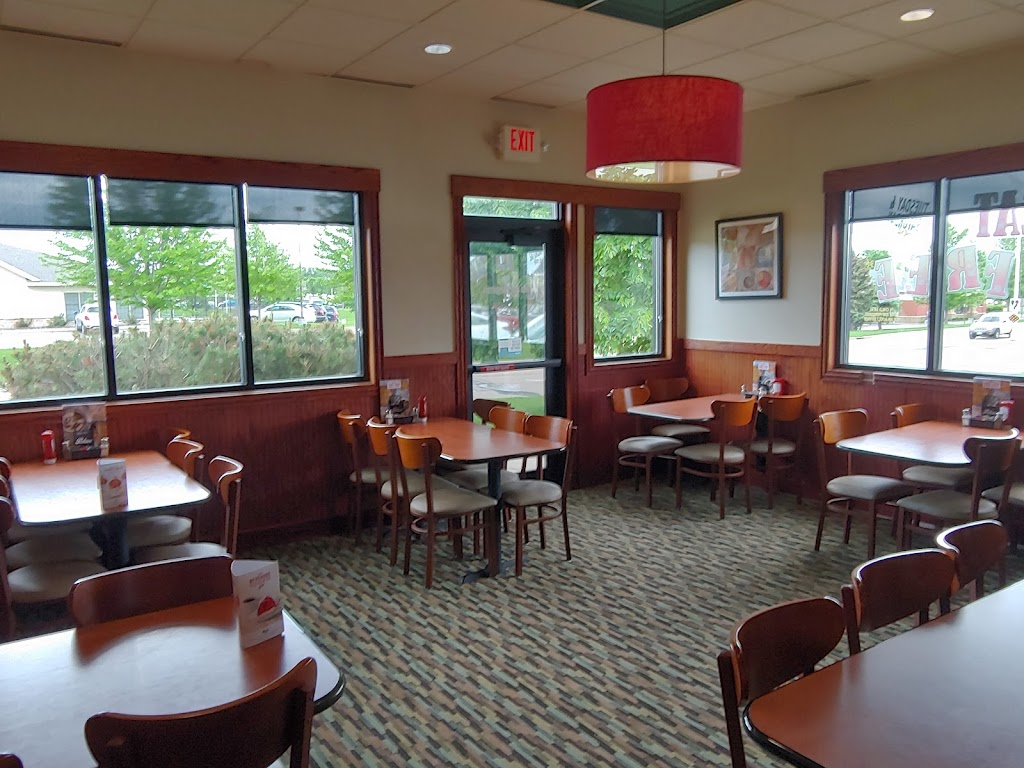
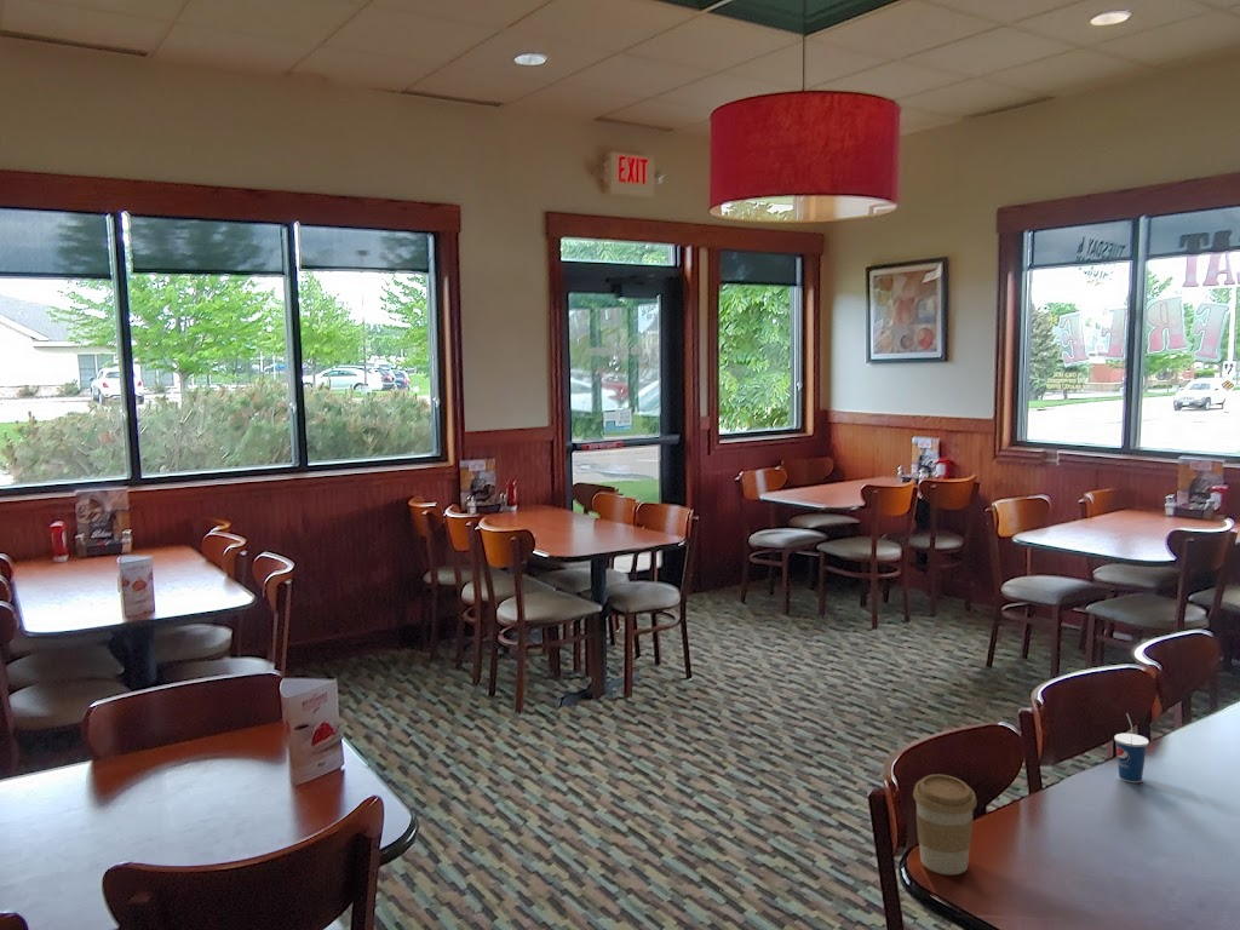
+ coffee cup (943, 822)
+ cup (1131, 747)
